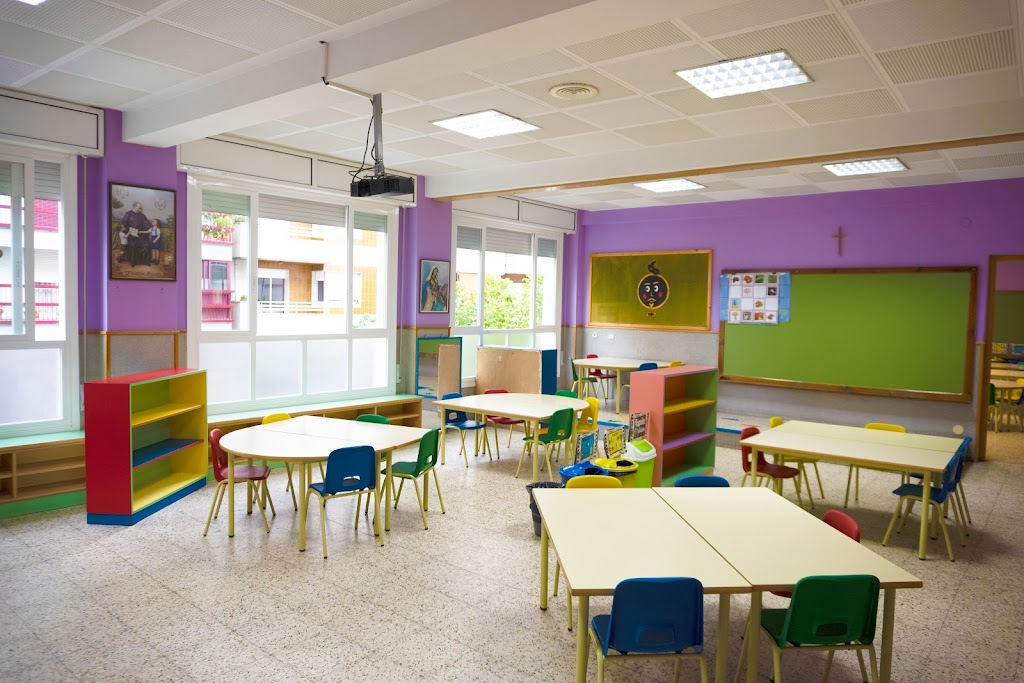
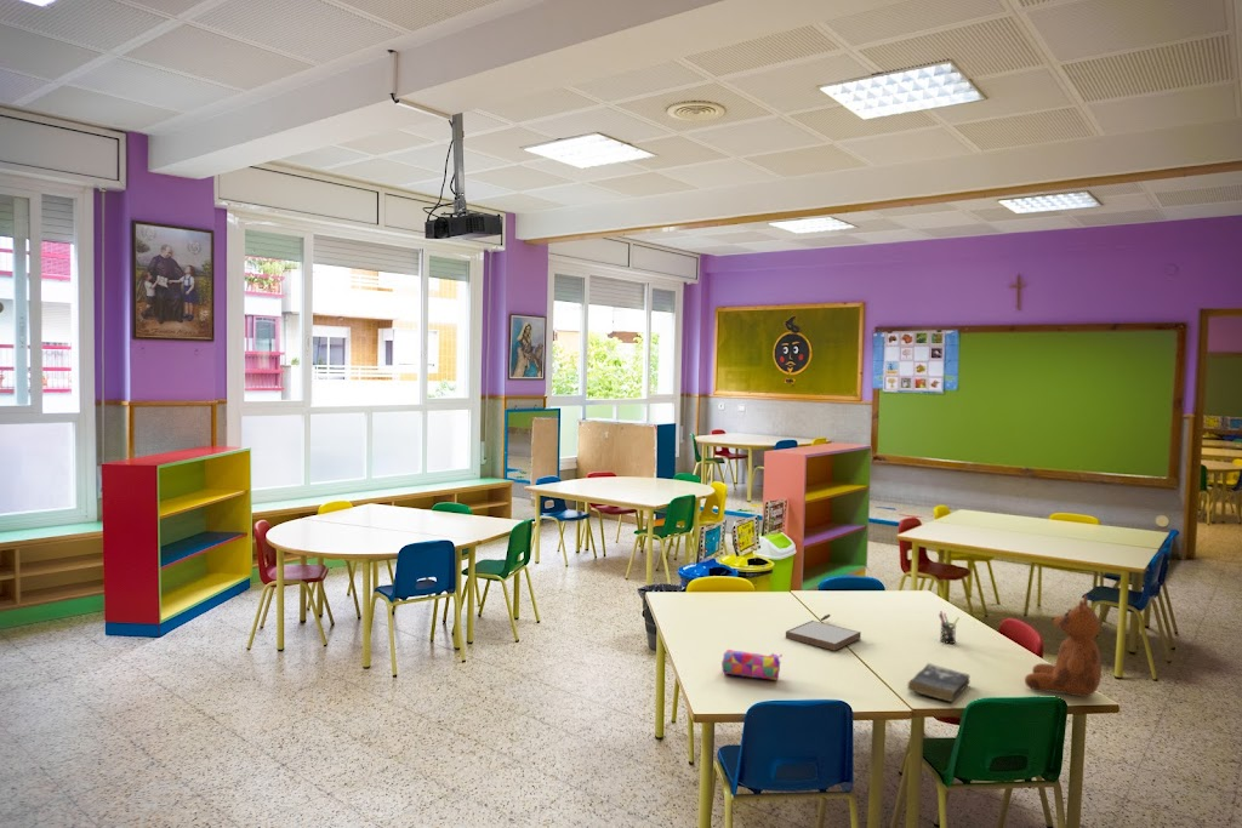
+ pencil case (751, 663)
+ teddy bear (1065, 643)
+ puzzle (830, 630)
+ book (939, 681)
+ pen holder (946, 627)
